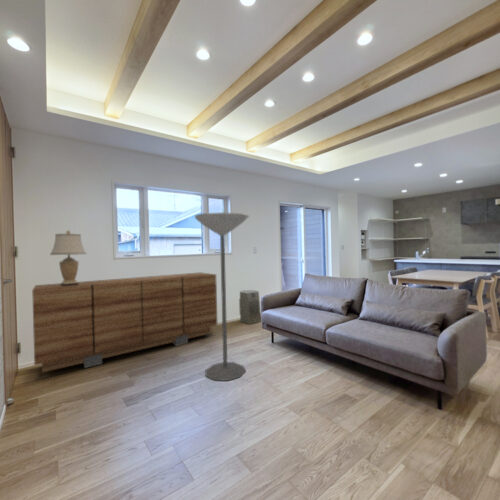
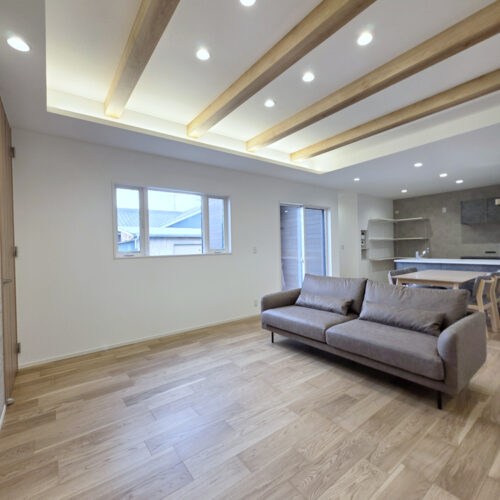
- table lamp (68, 257)
- fan (248, 306)
- sideboard (137, 314)
- floor lamp (223, 293)
